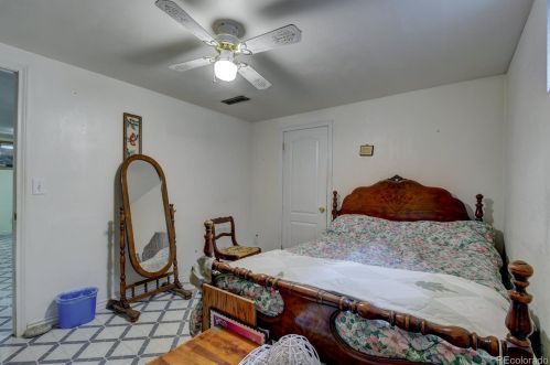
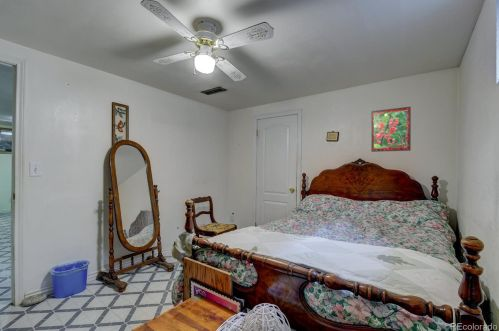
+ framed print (390, 130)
